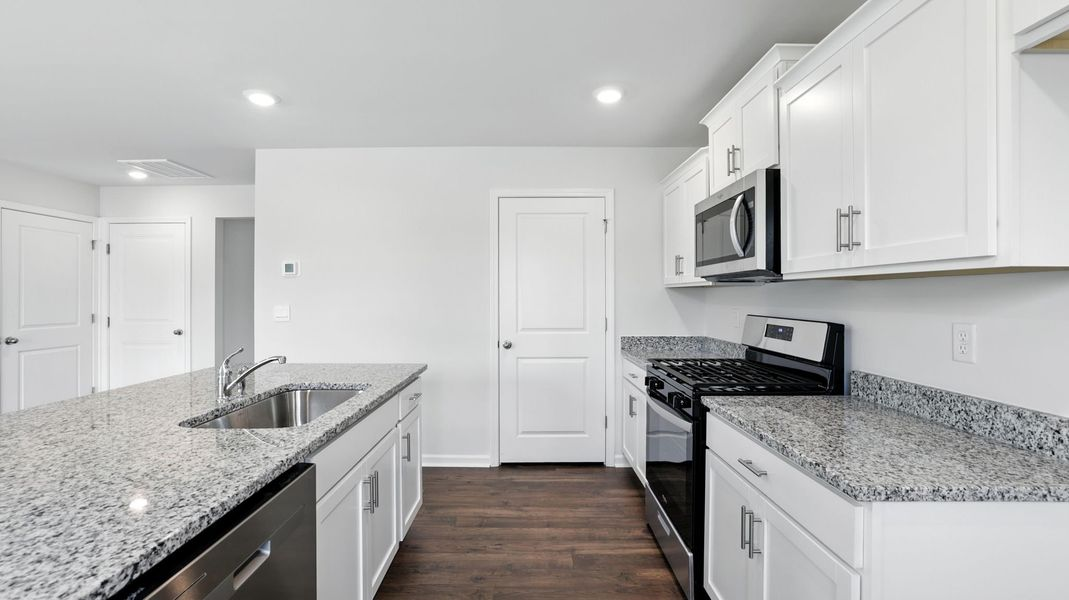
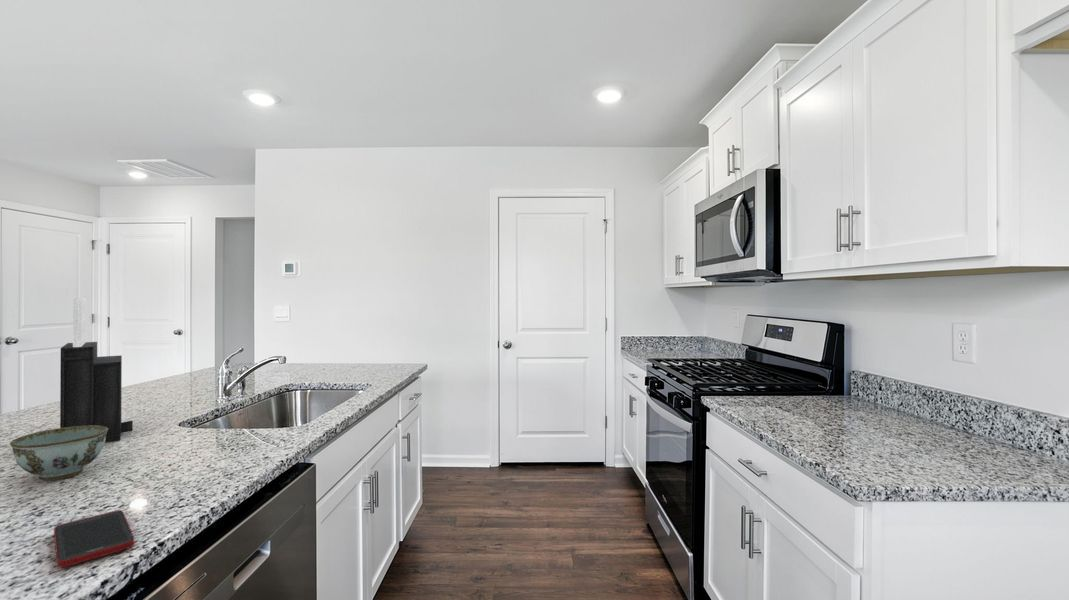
+ cell phone (93, 536)
+ bowl (61, 454)
+ knife block (99, 366)
